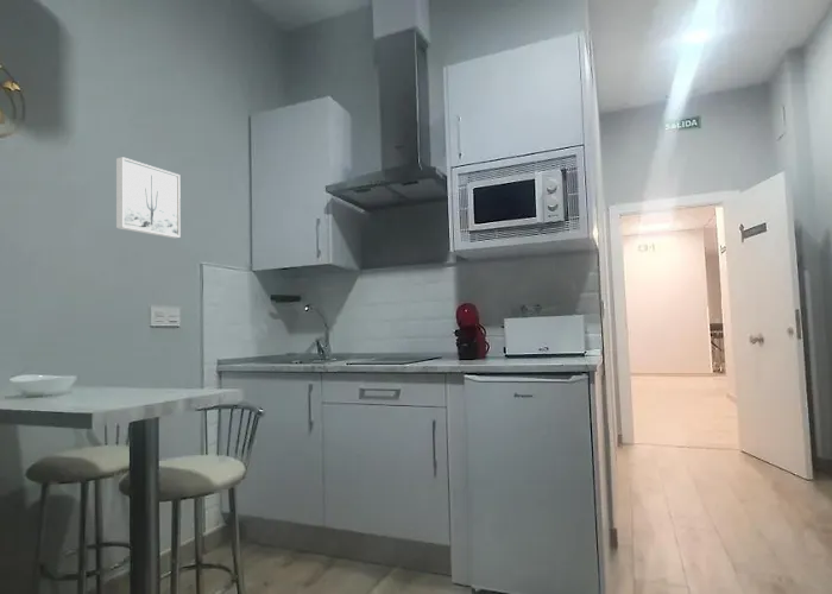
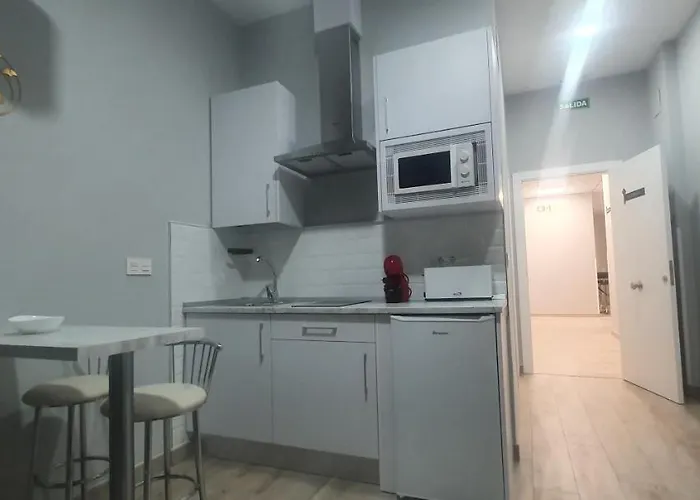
- wall art (150, 200)
